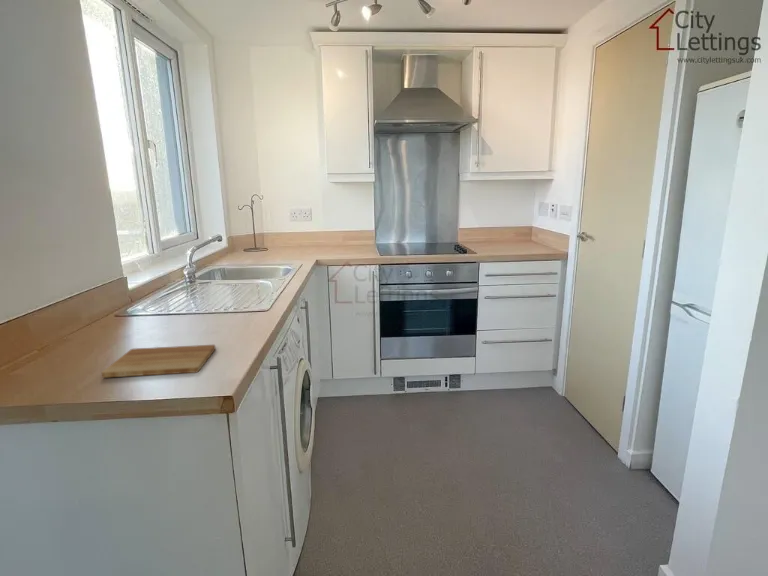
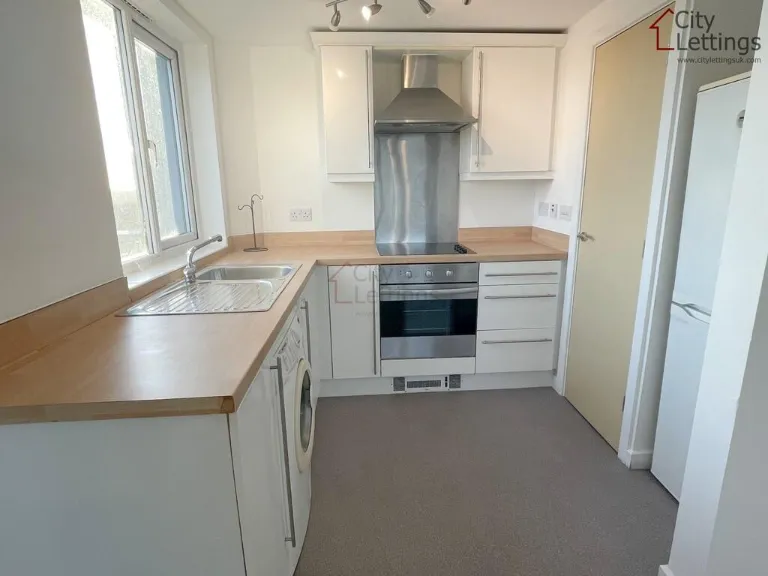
- cutting board (162, 359)
